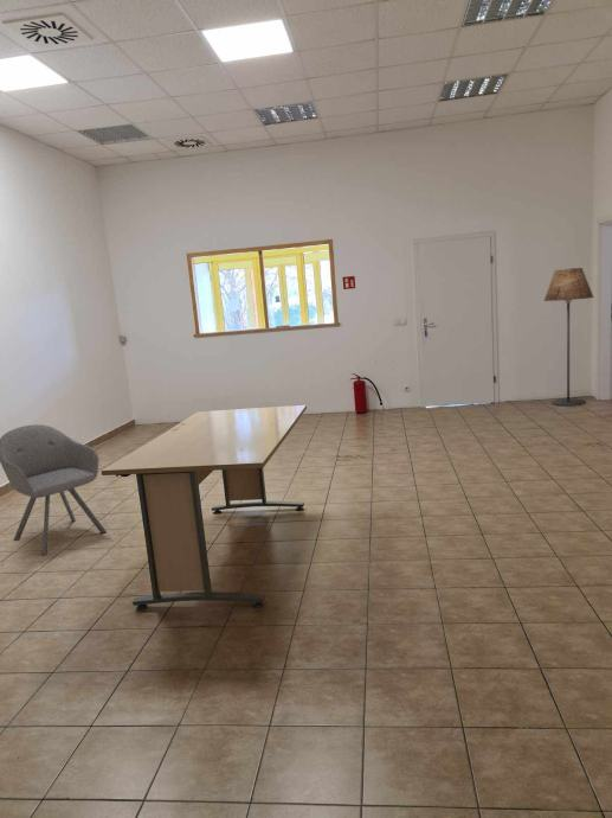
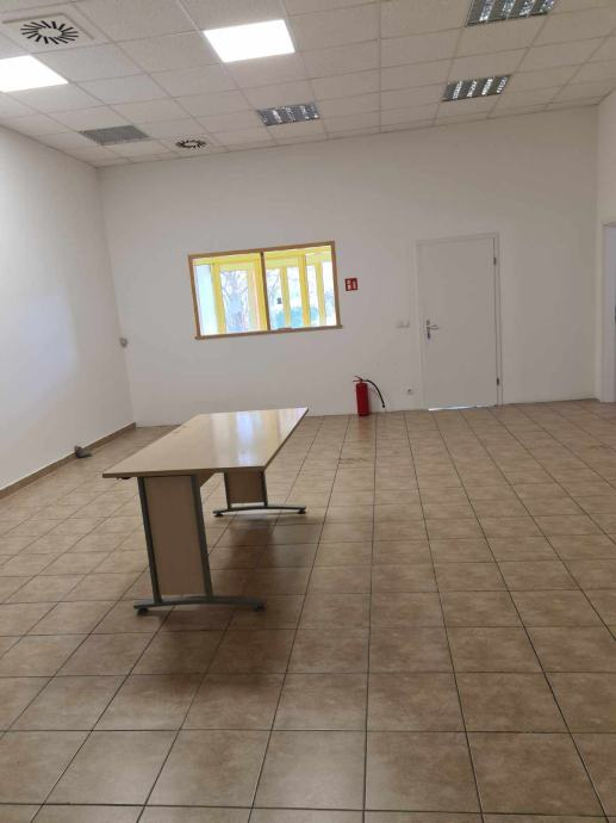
- floor lamp (568, 337)
- chair (49, 483)
